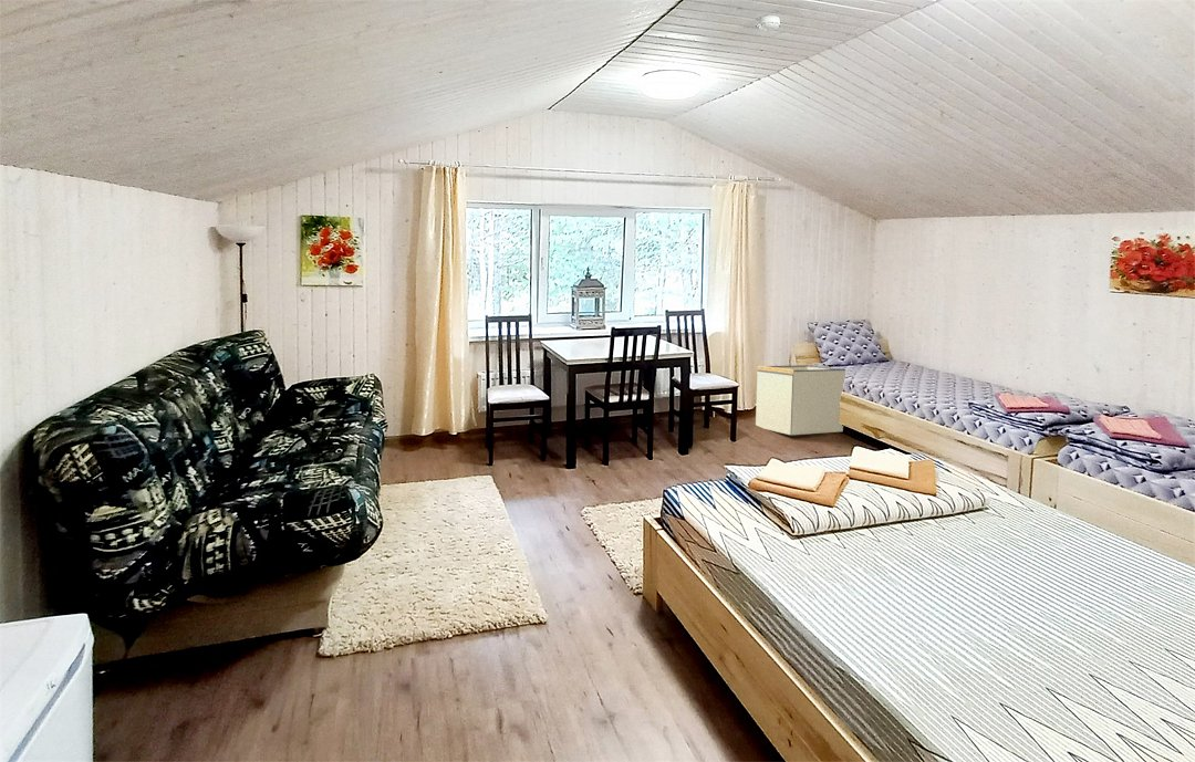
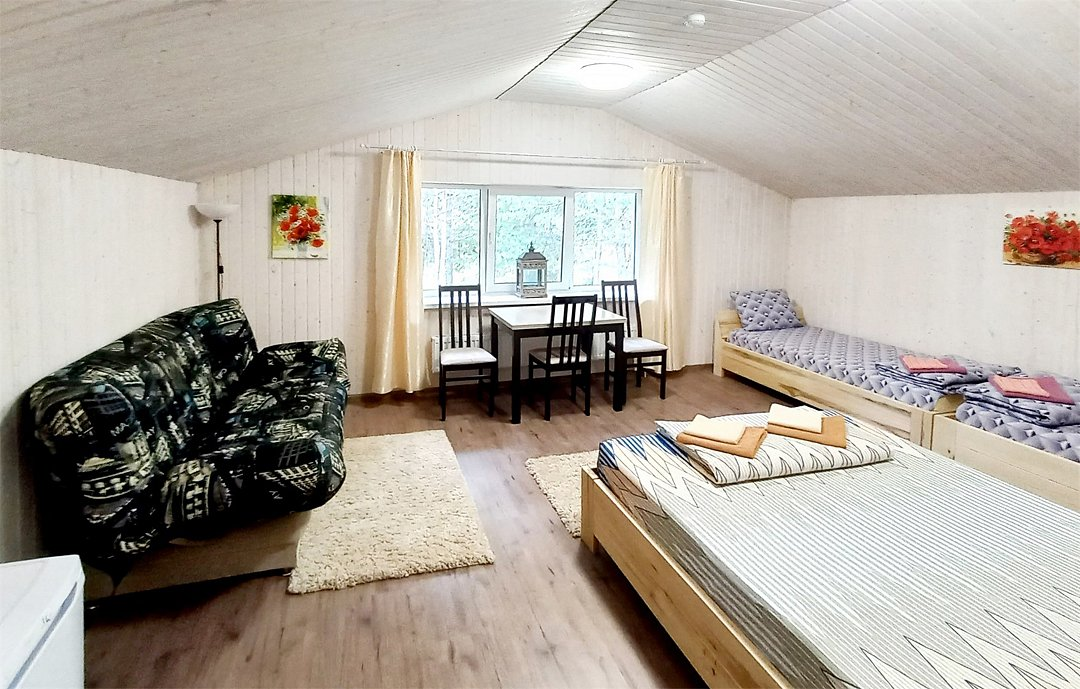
- storage bin (799, 397)
